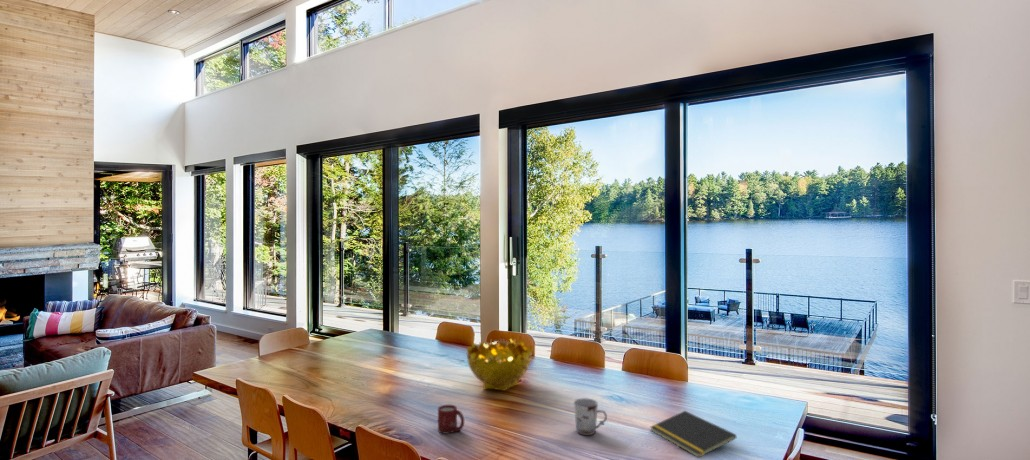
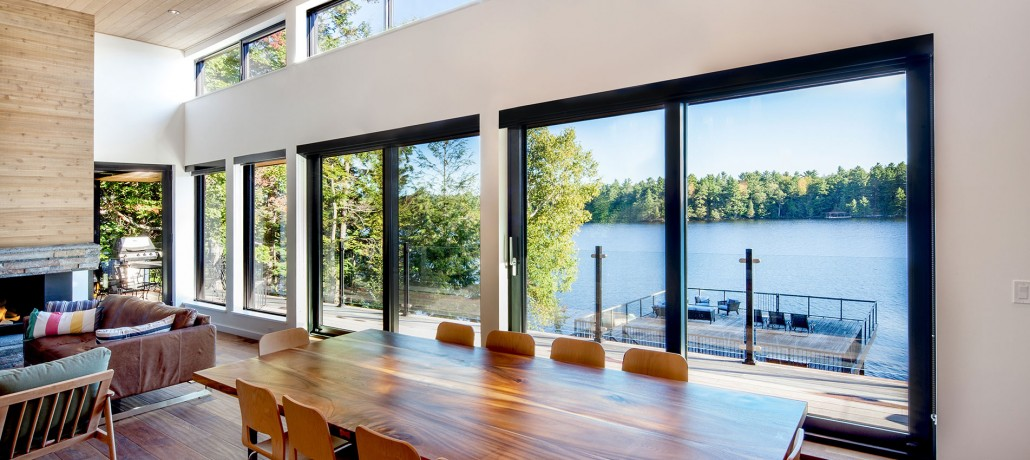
- cup (451, 419)
- notepad (691, 432)
- cup (590, 417)
- decorative bowl (499, 365)
